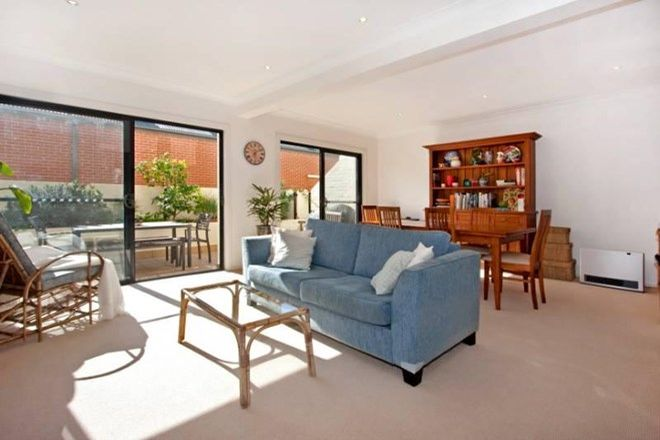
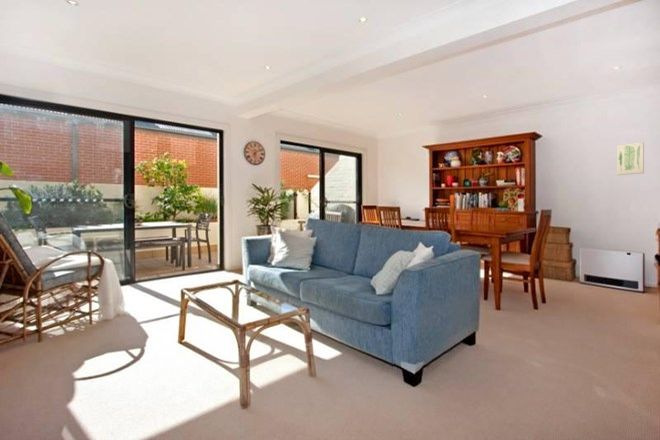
+ wall art (630, 159)
